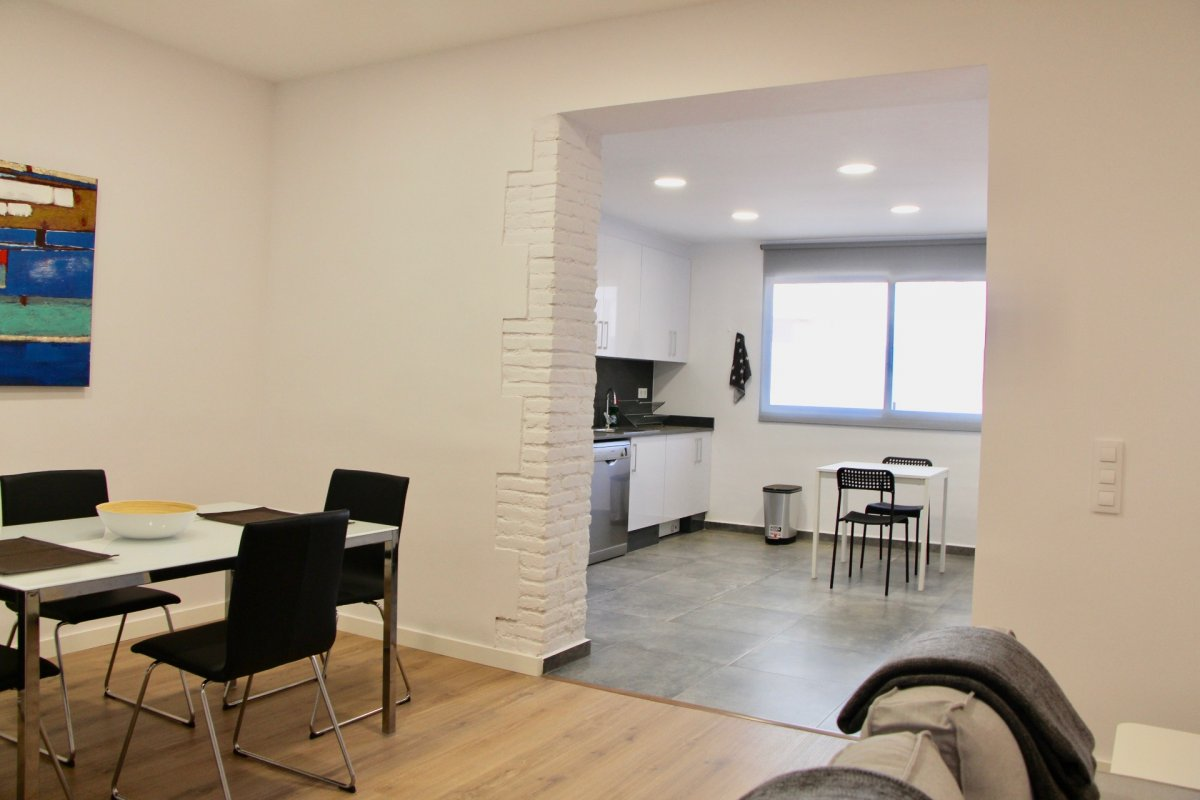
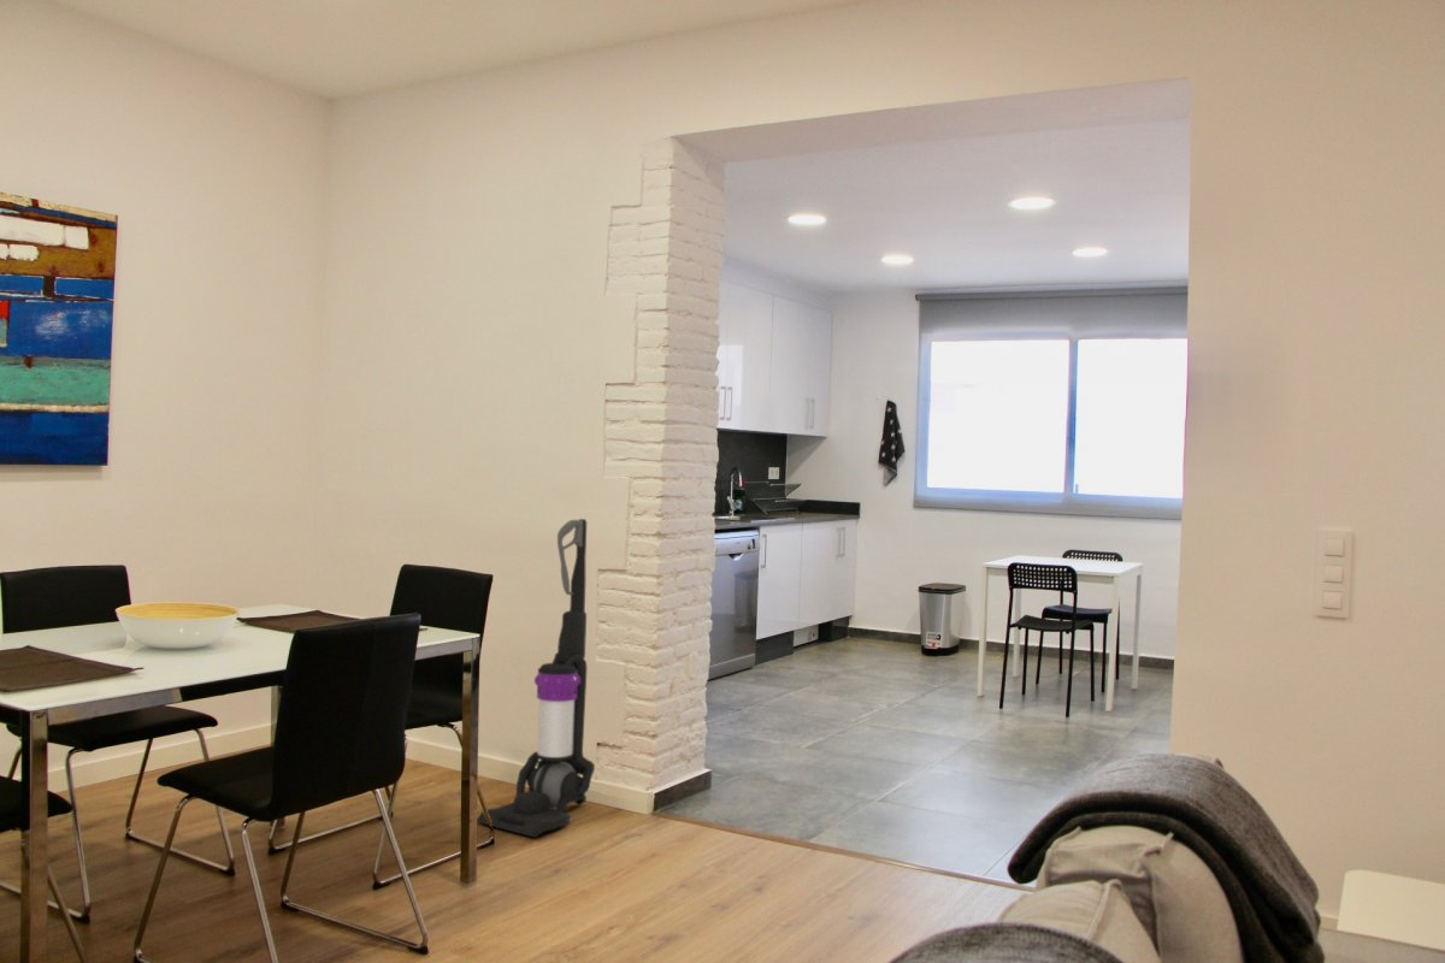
+ vacuum cleaner (550, 668)
